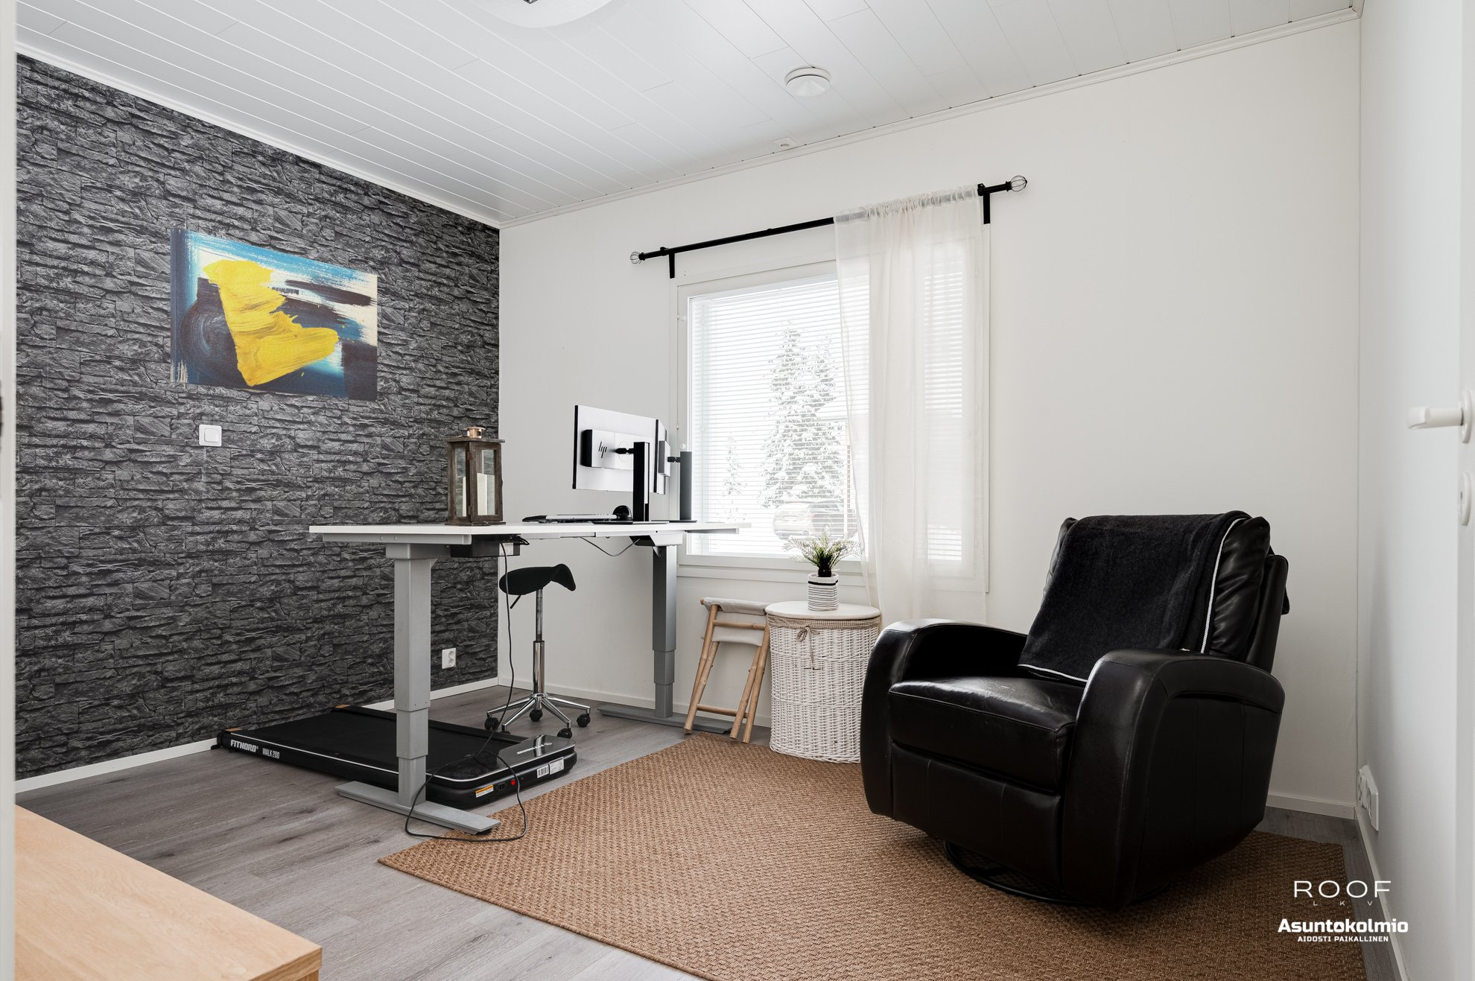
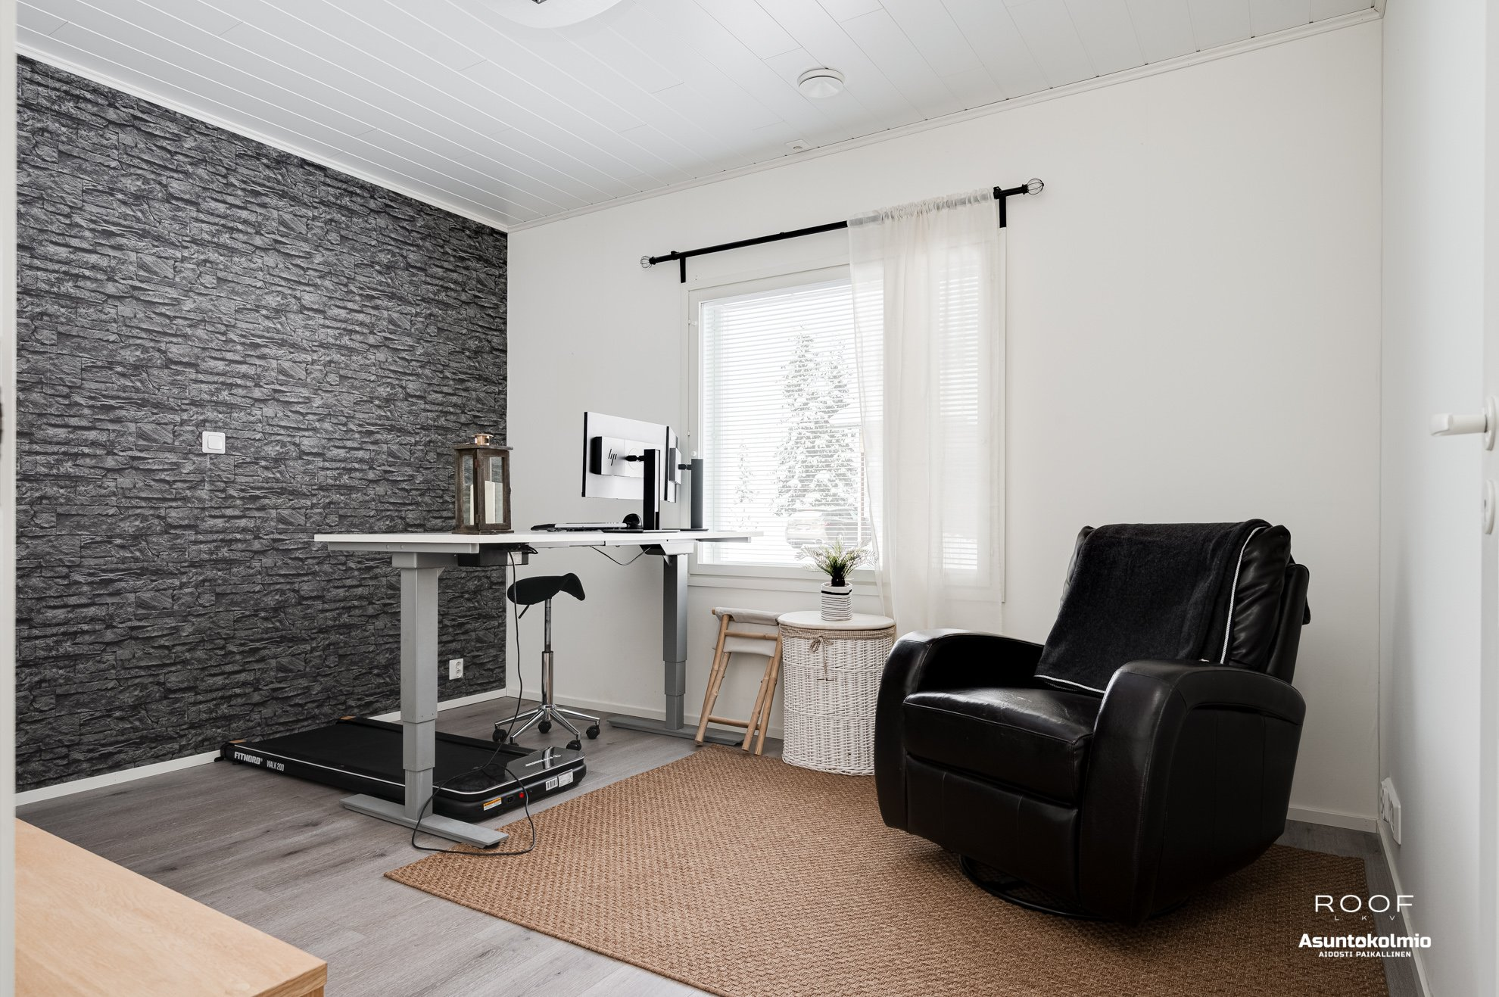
- wall art (284, 323)
